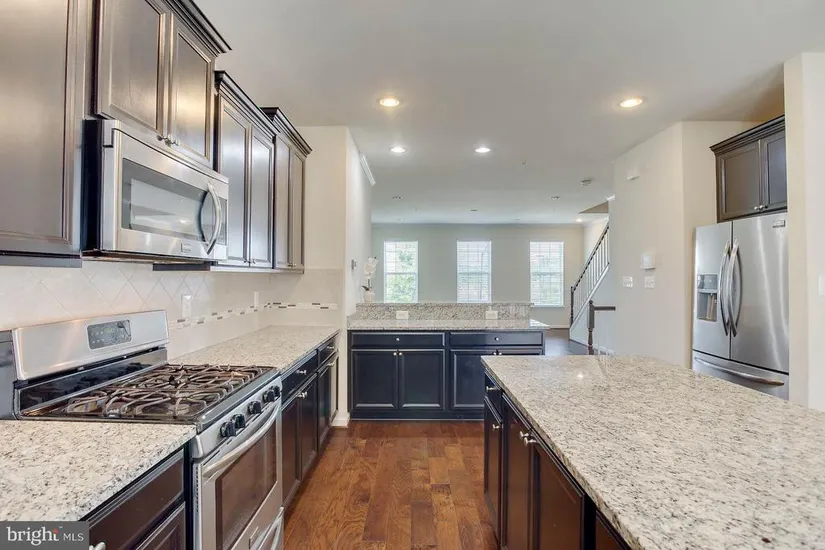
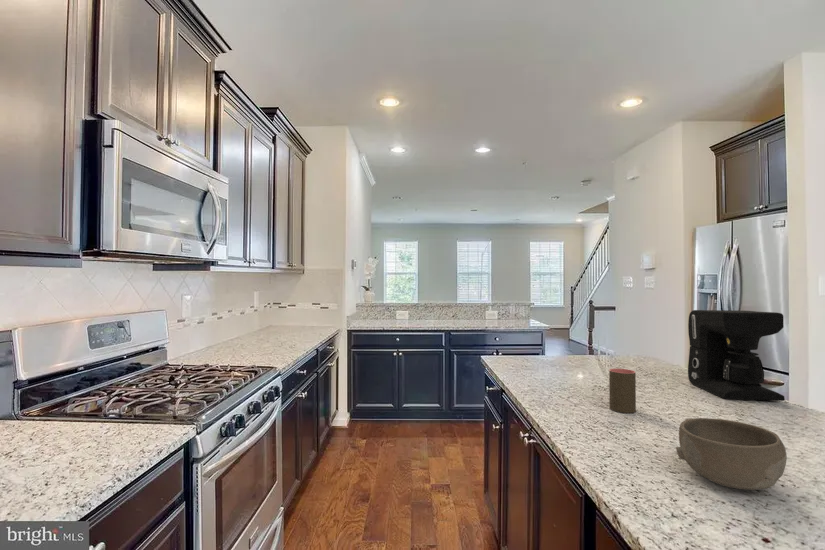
+ bowl (729, 454)
+ coffee maker (732, 351)
+ cup (622, 390)
